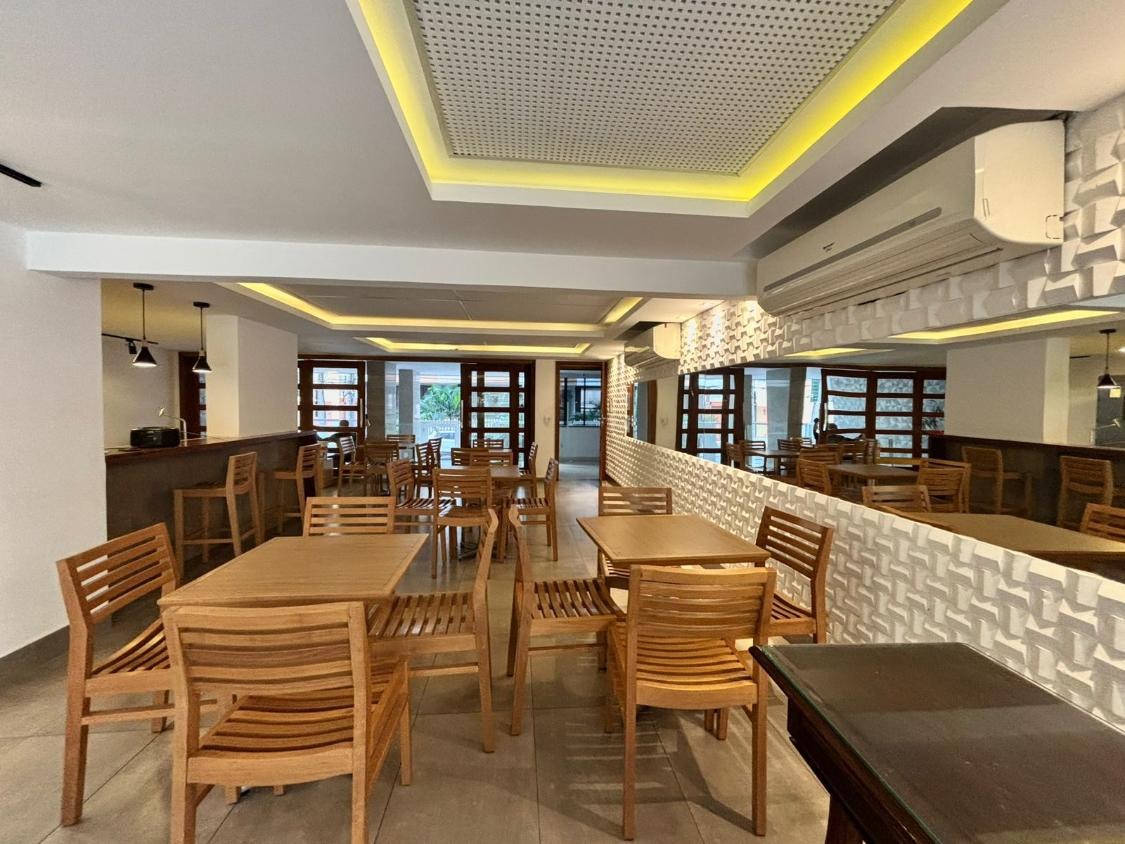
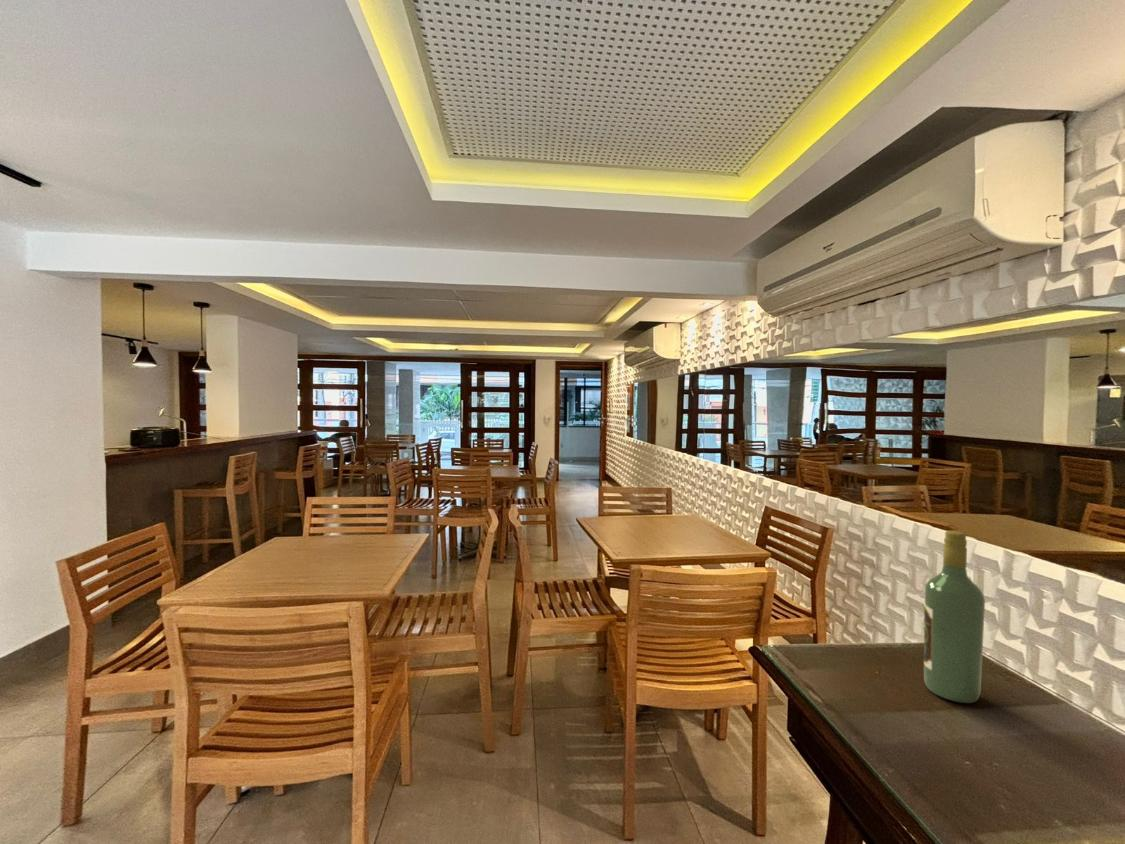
+ wine bottle (953, 612)
